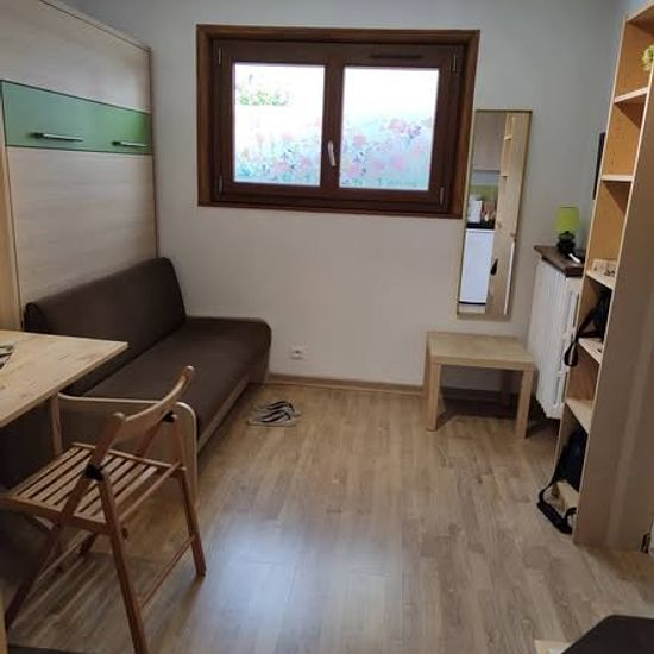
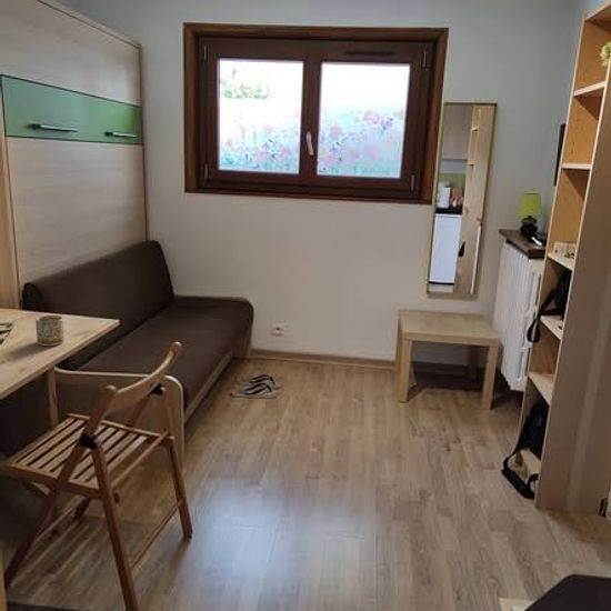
+ mug (50, 329)
